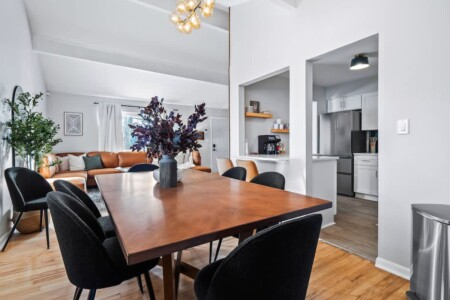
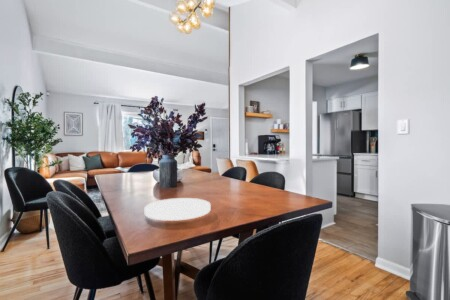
+ plate (178, 207)
